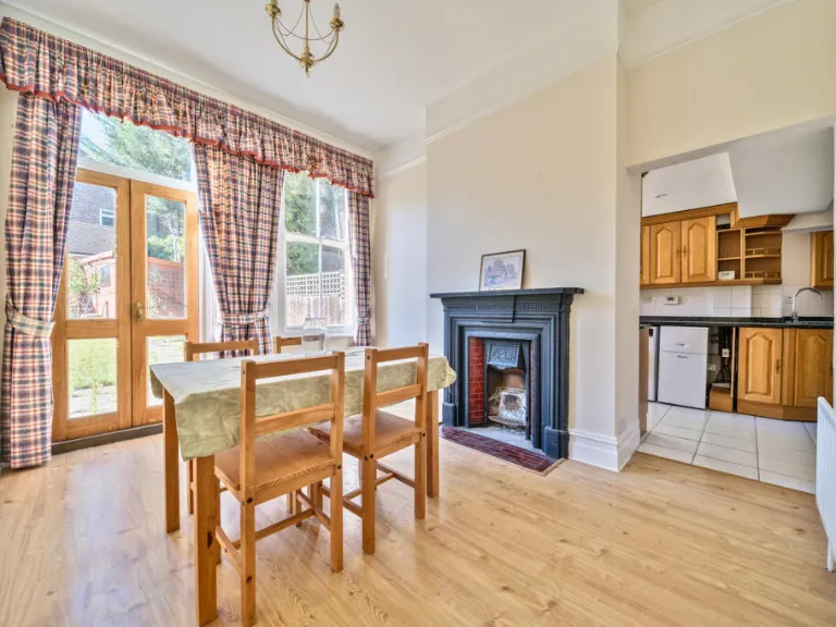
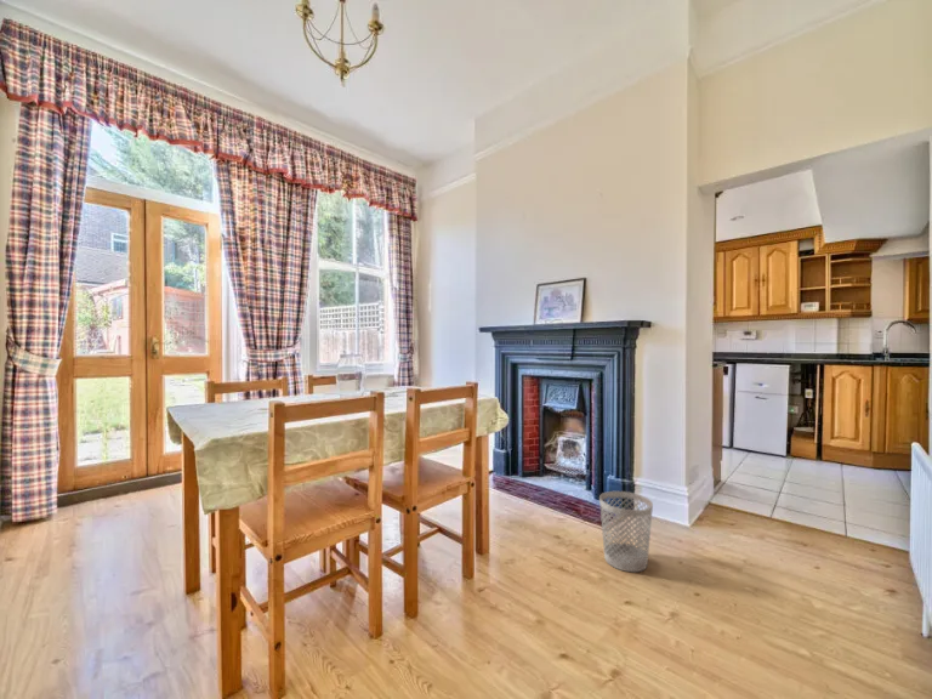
+ wastebasket (625, 530)
